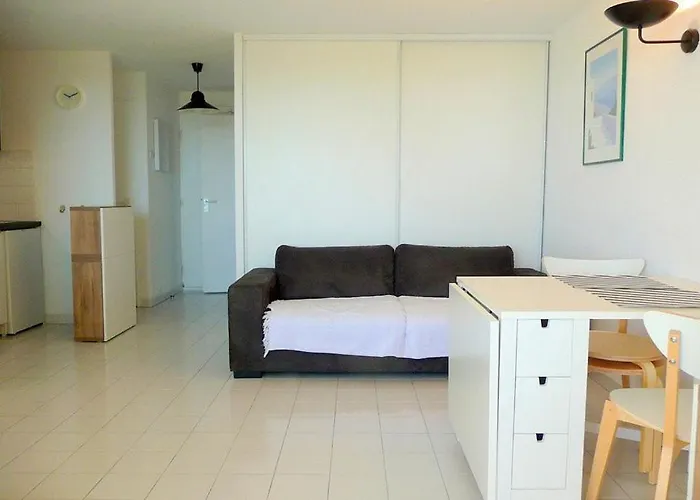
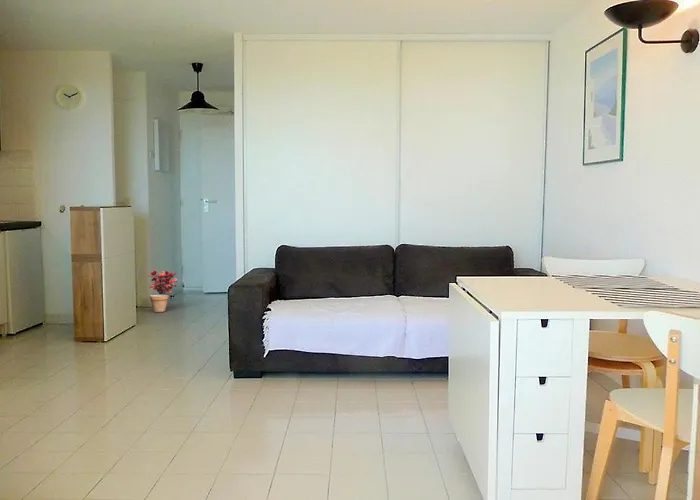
+ potted plant (162, 290)
